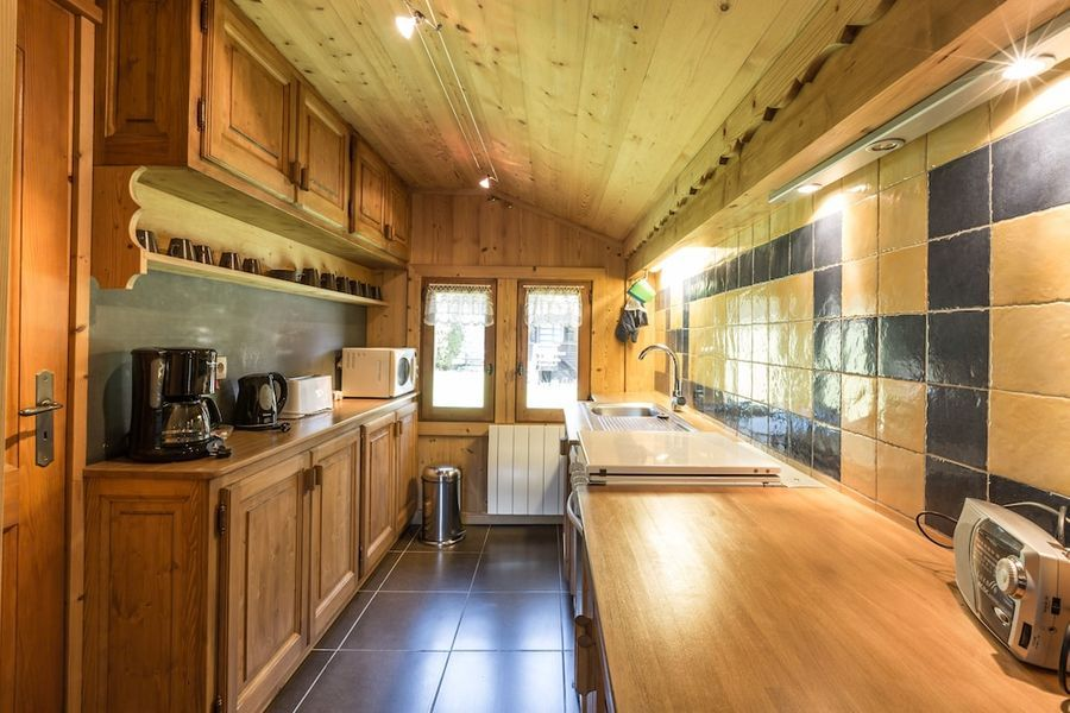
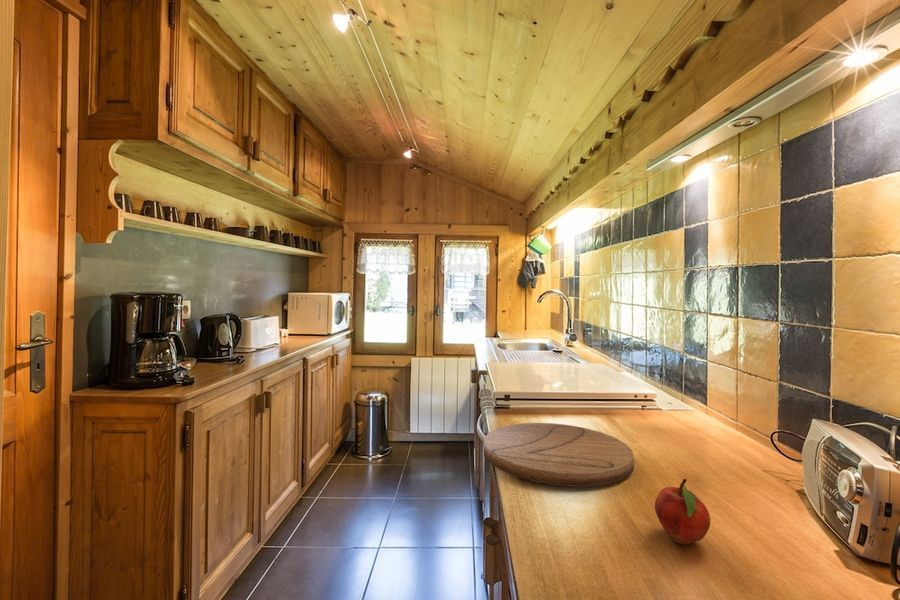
+ fruit (681, 510)
+ cutting board (555, 449)
